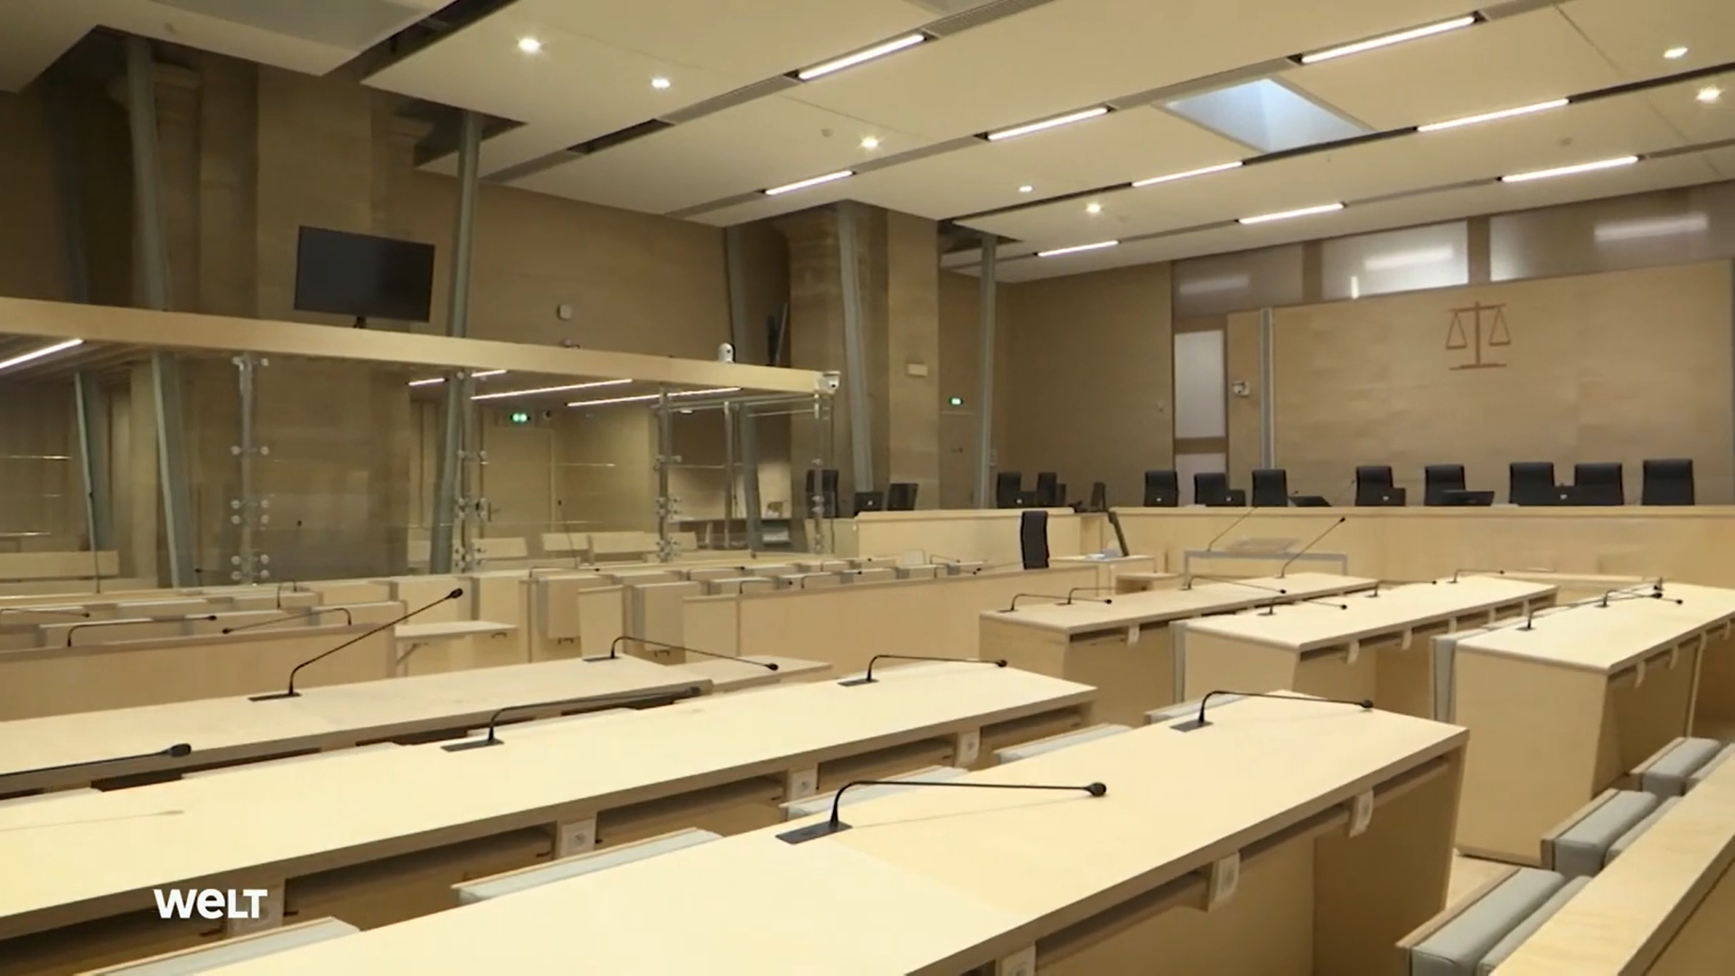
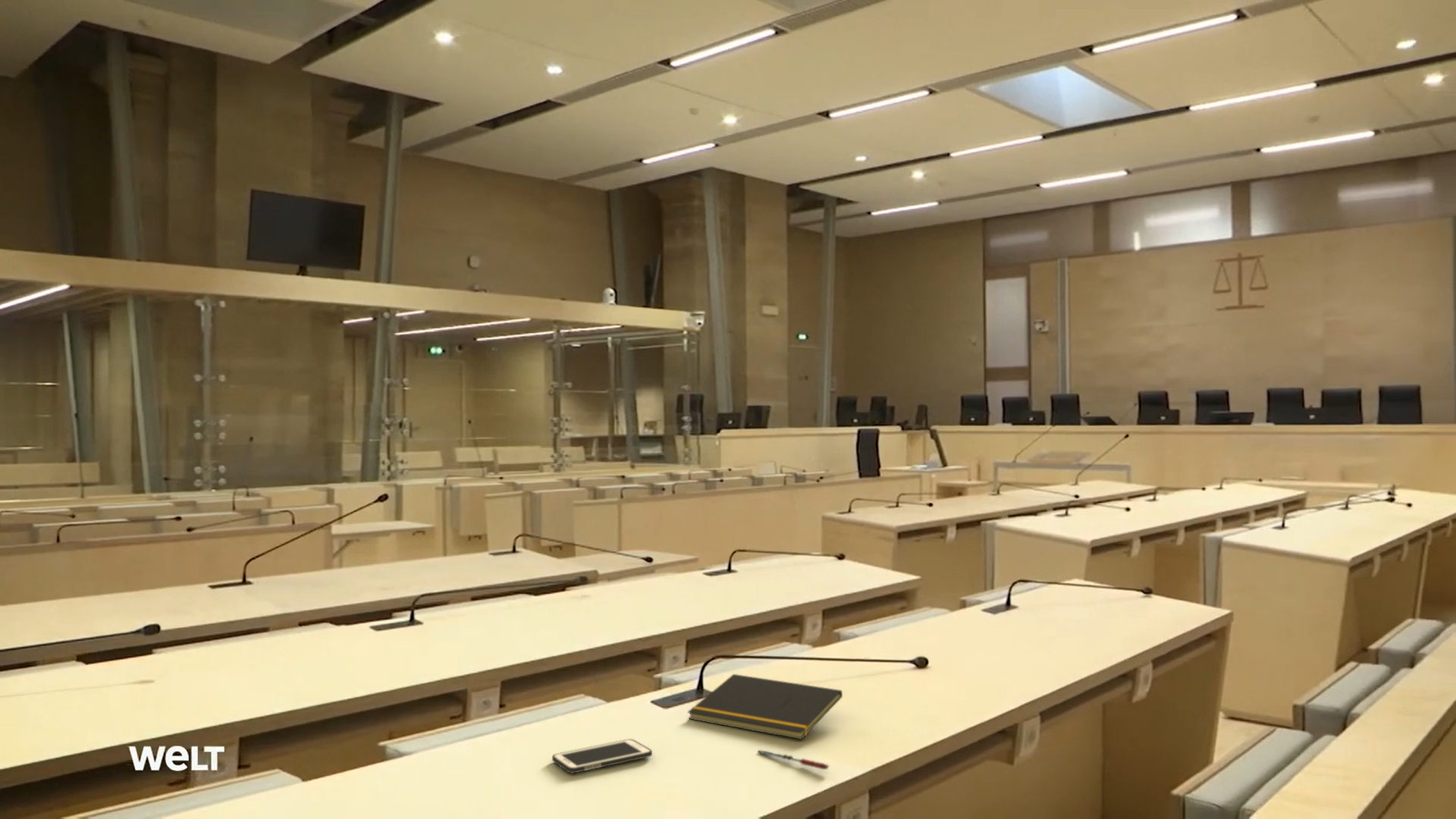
+ notepad (765, 704)
+ pen (792, 758)
+ cell phone (602, 755)
